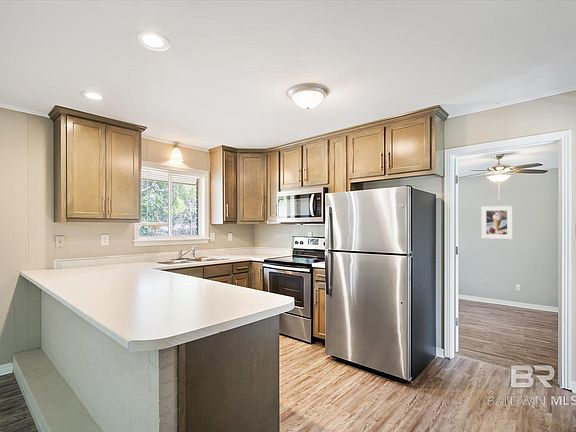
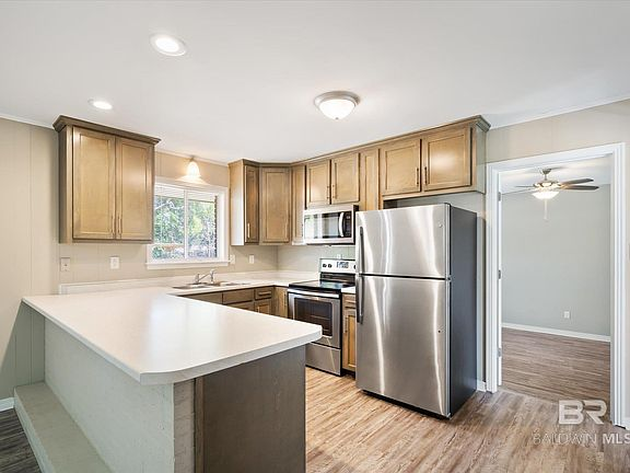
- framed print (496, 222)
